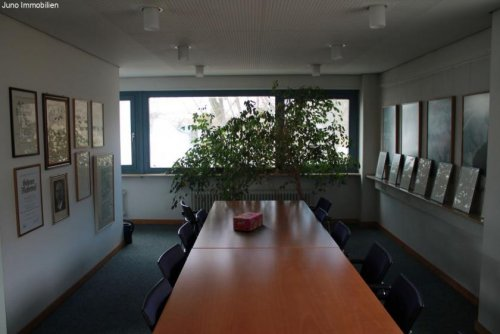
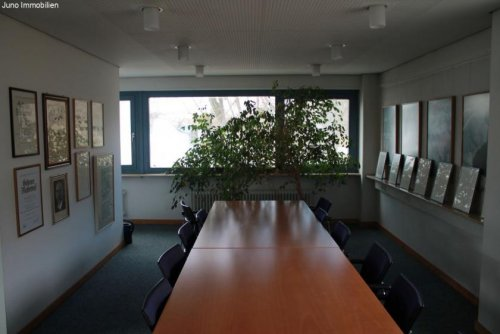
- tissue box (248, 221)
